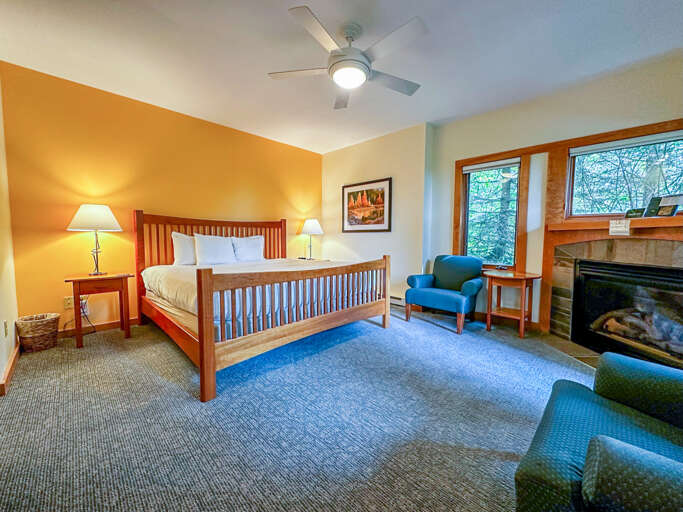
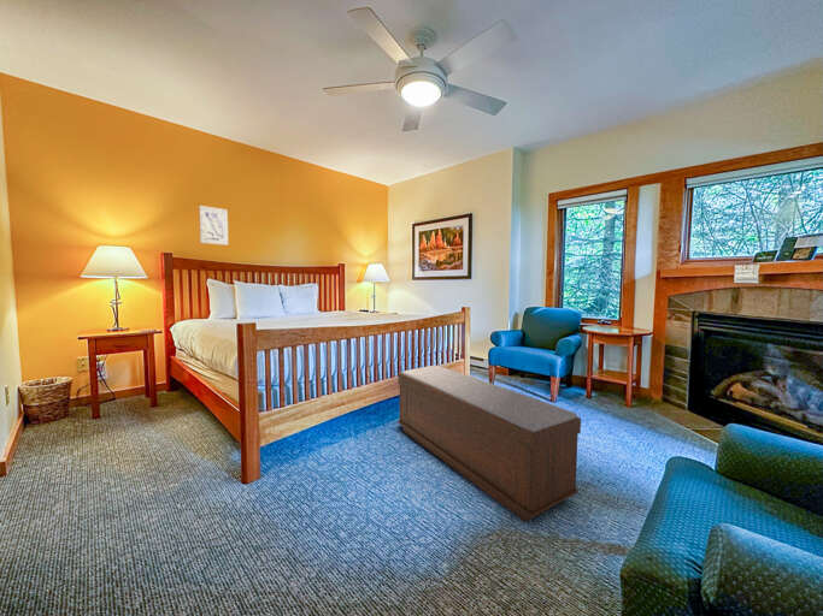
+ bench (471, 421)
+ wall art (213, 225)
